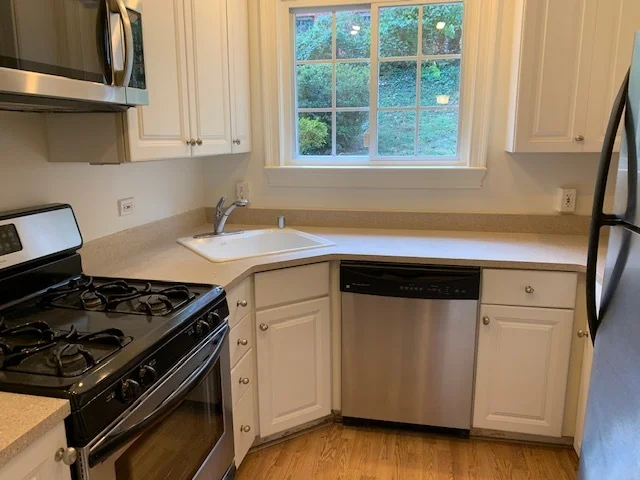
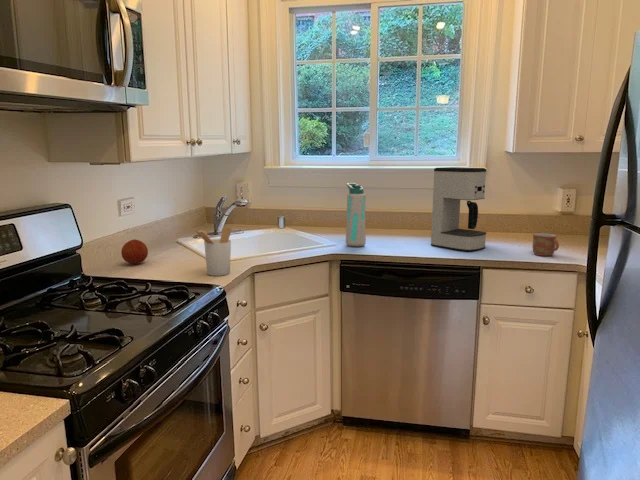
+ coffee maker (459, 207)
+ mug (546, 245)
+ fruit (134, 251)
+ utensil holder (212, 250)
+ water bottle (355, 214)
